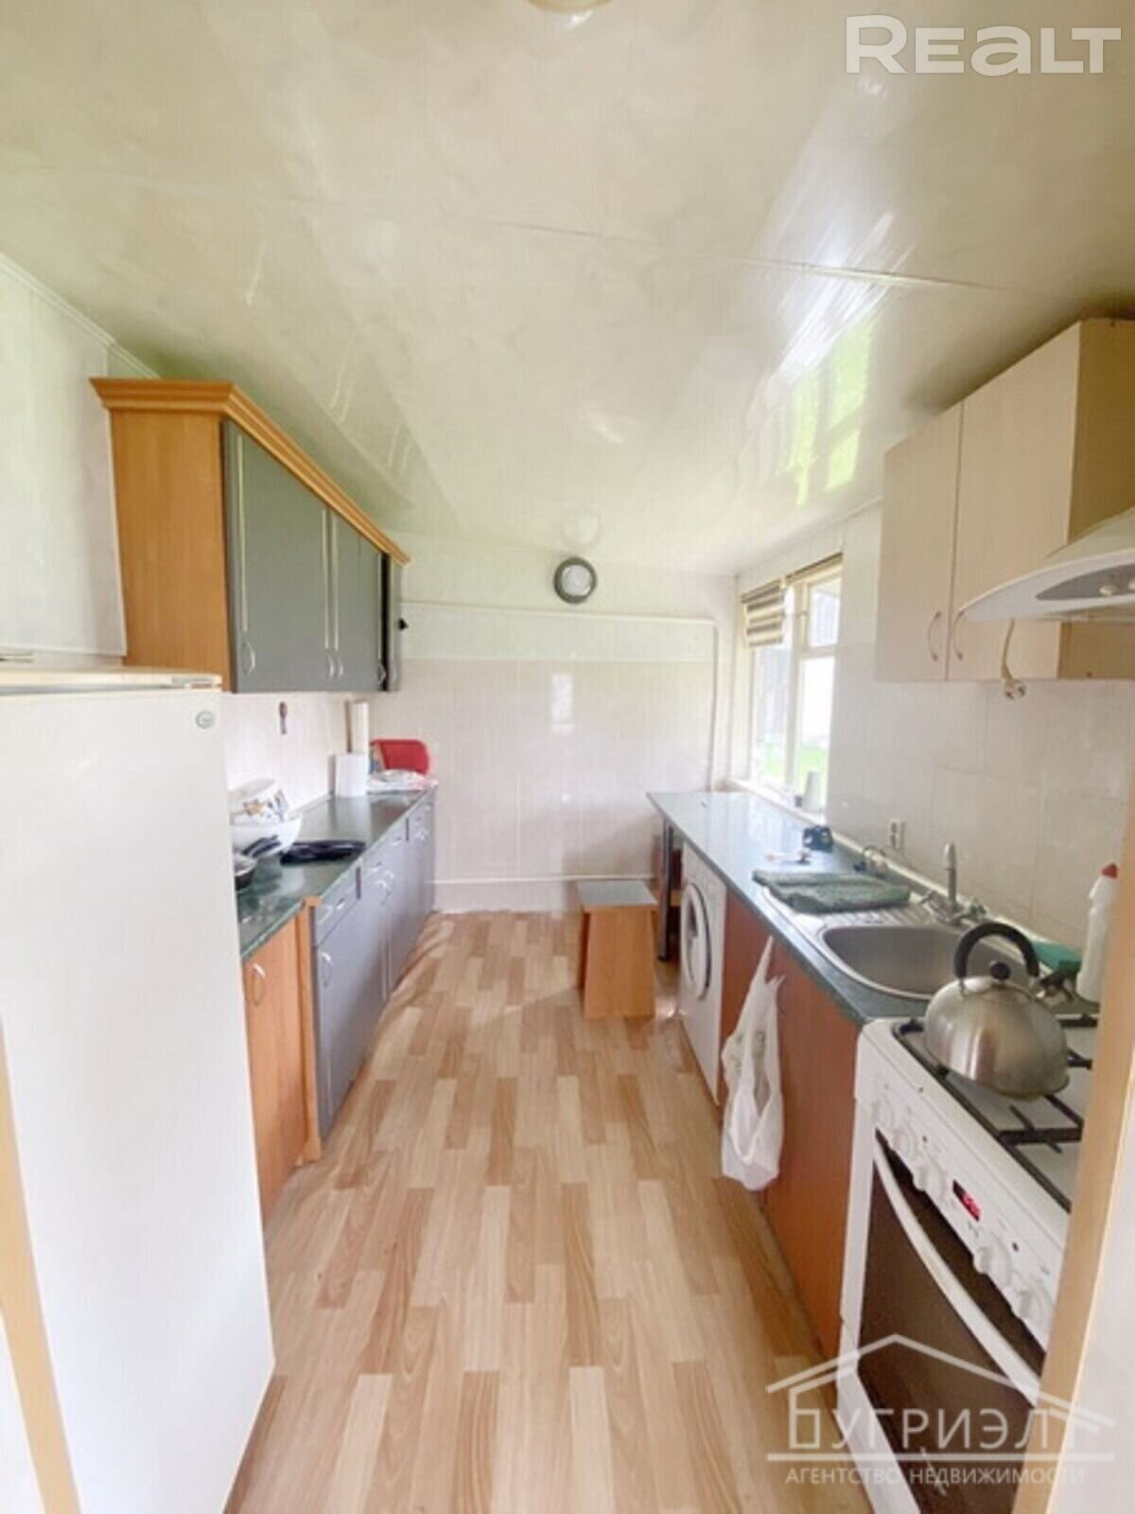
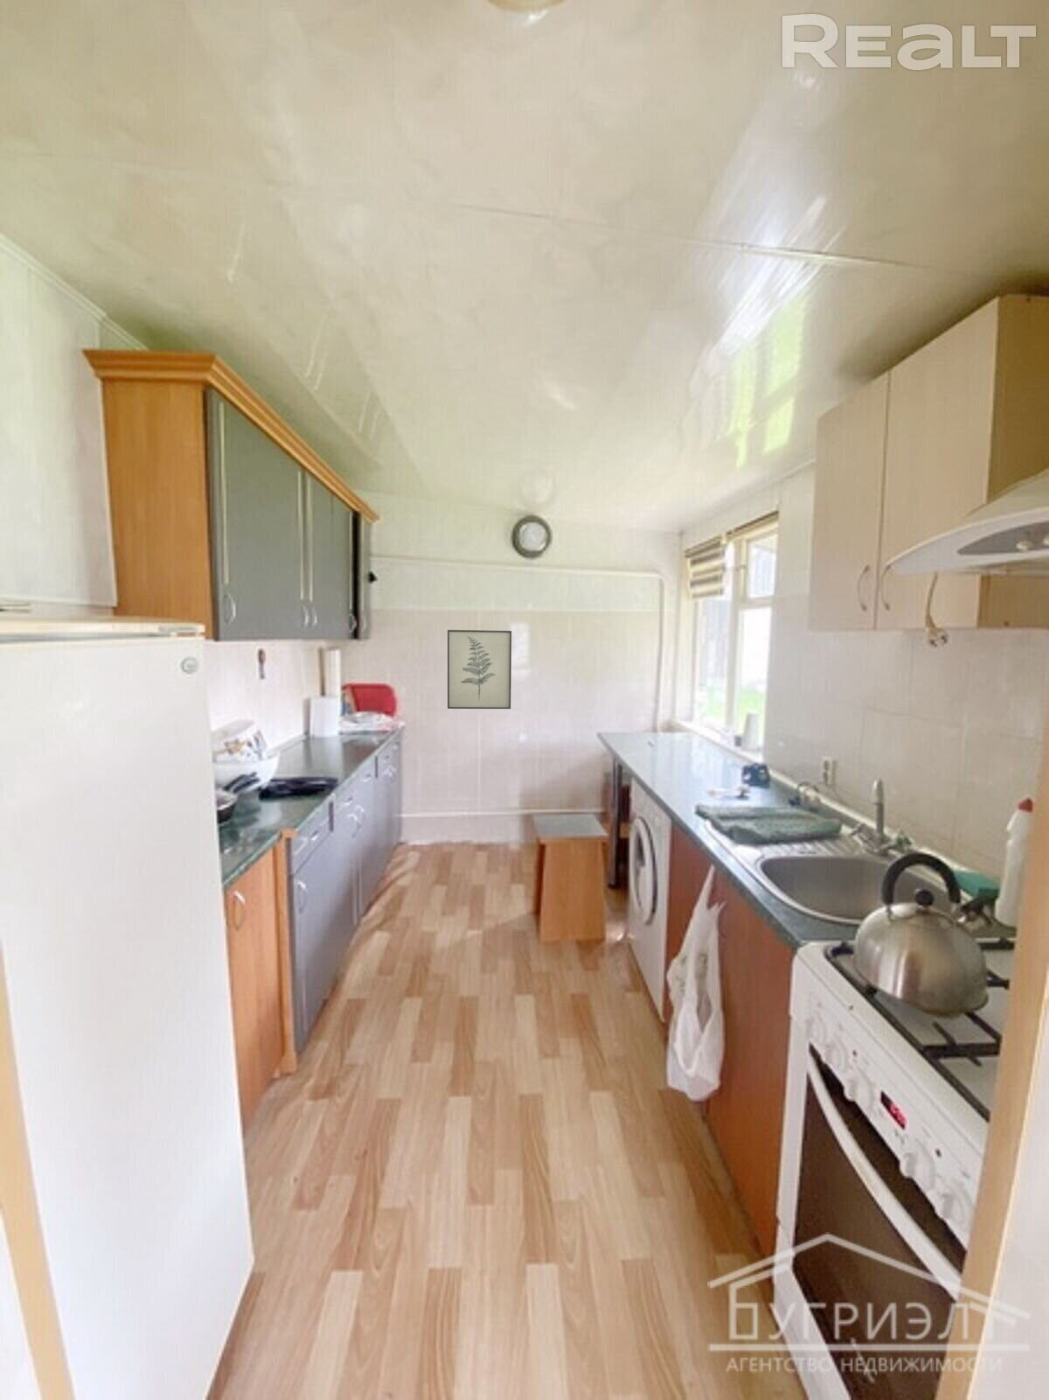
+ wall art (479, 669)
